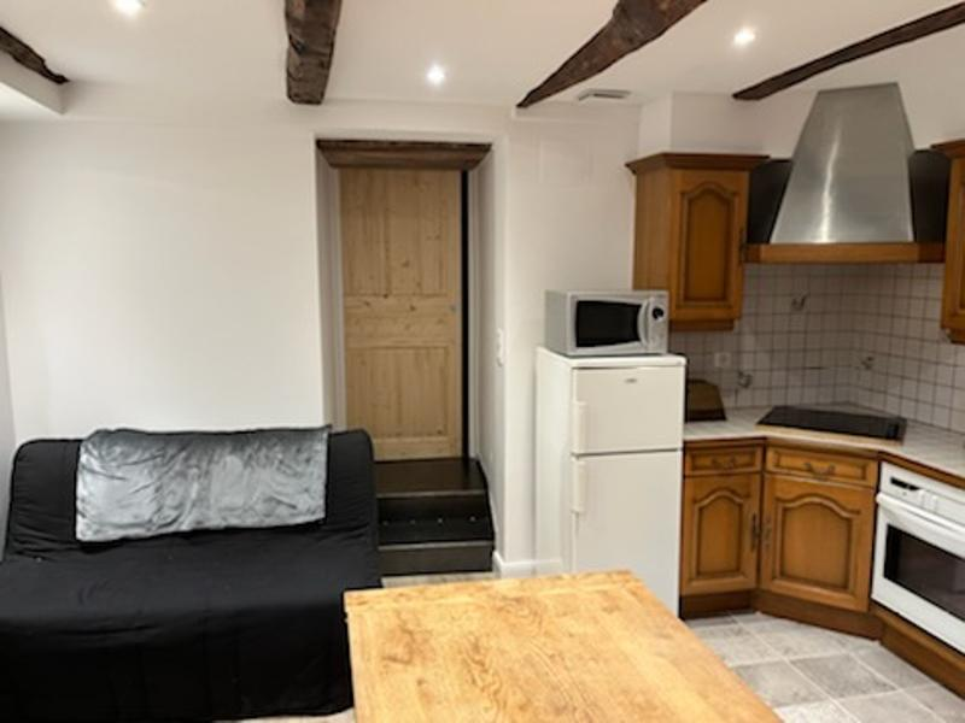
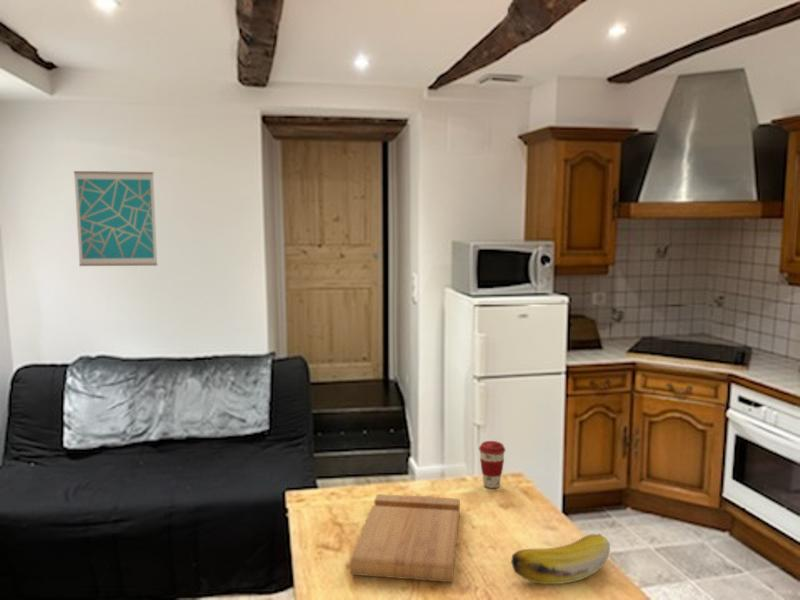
+ banana (560, 550)
+ coffee cup (491, 464)
+ cutting board (410, 533)
+ wall art (116, 219)
